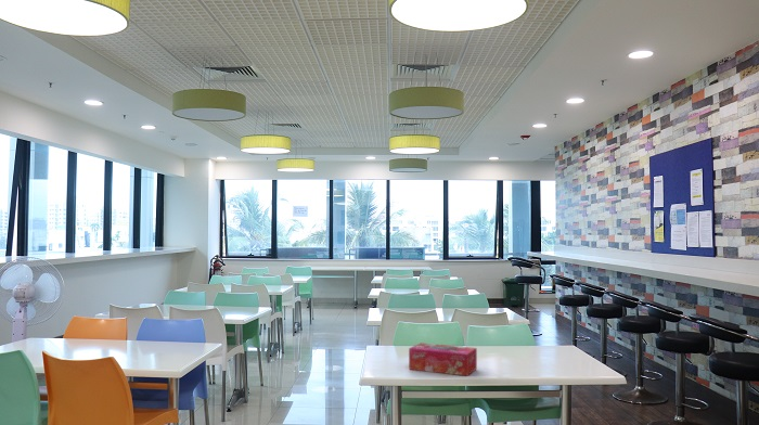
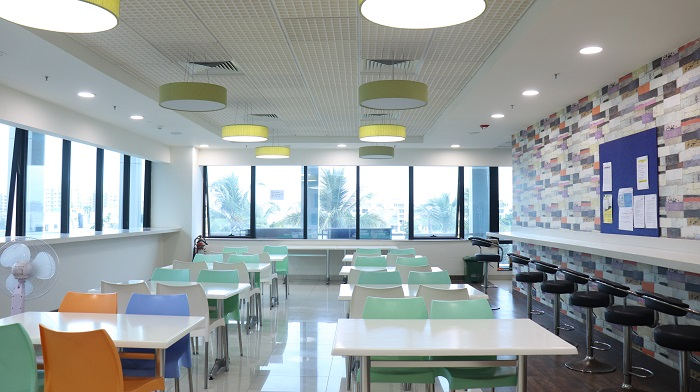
- tissue box (442, 358)
